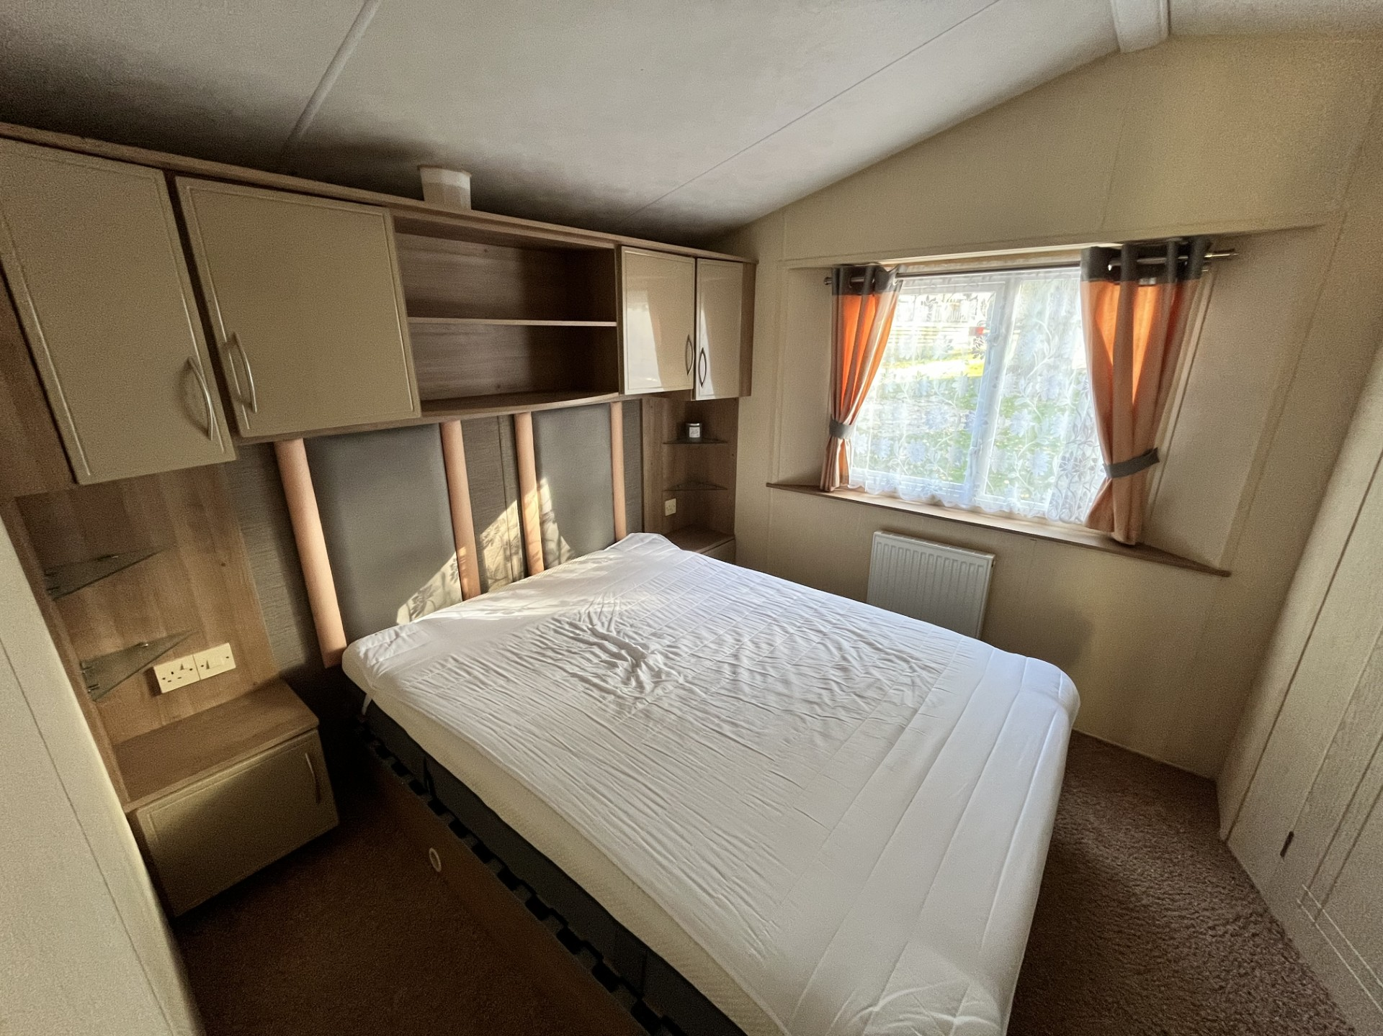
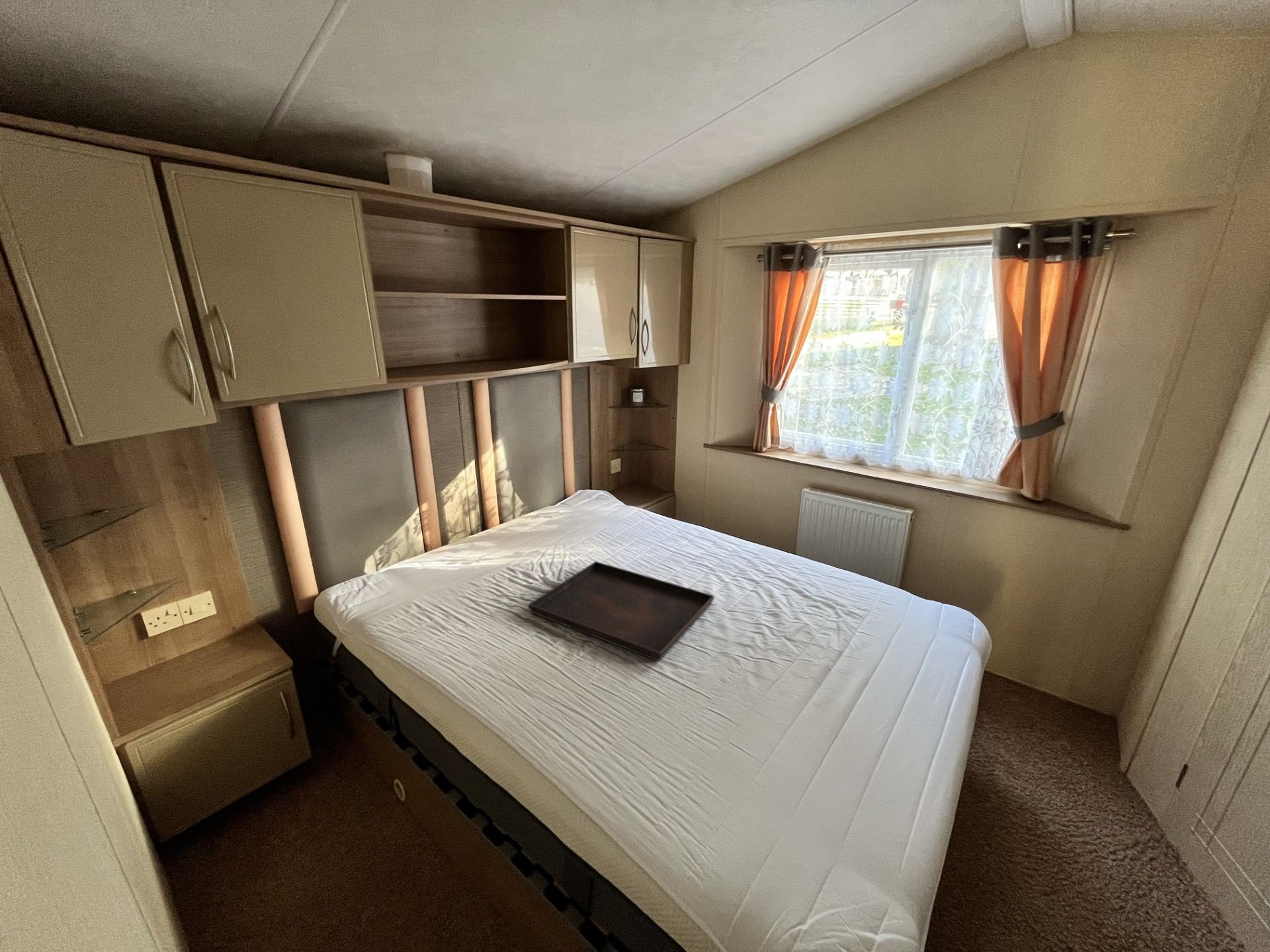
+ serving tray (622, 604)
